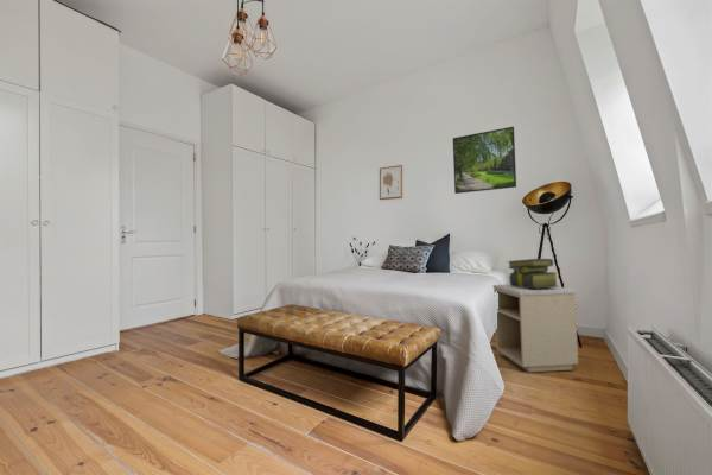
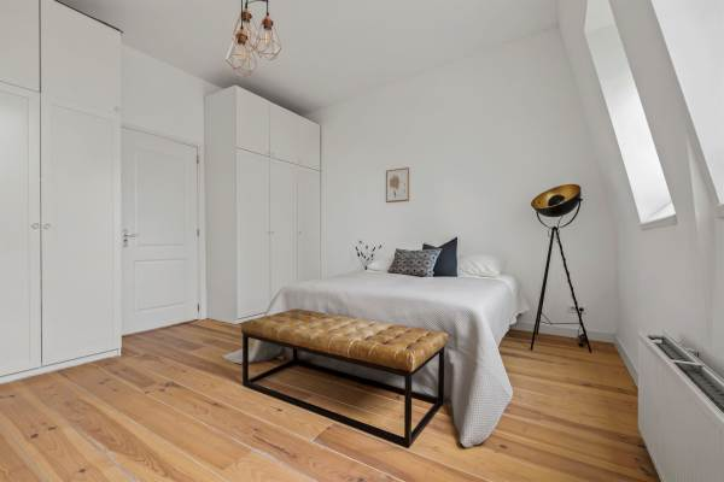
- nightstand (533, 324)
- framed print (483, 162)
- stack of books (530, 272)
